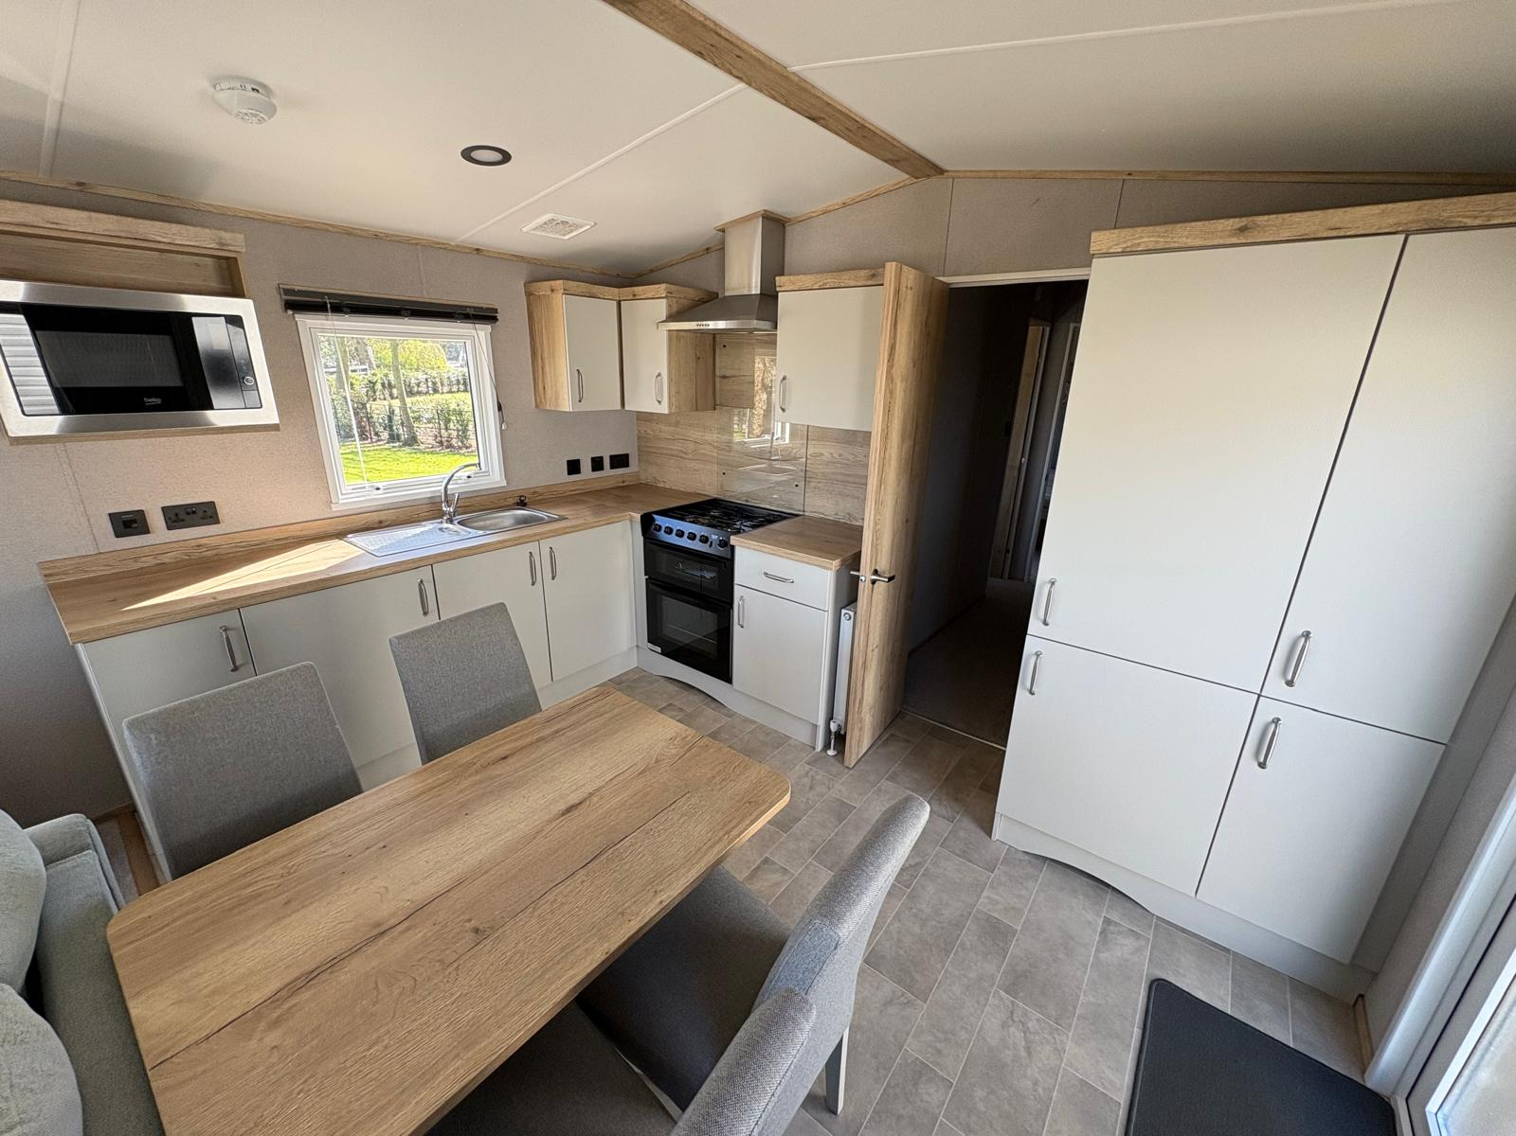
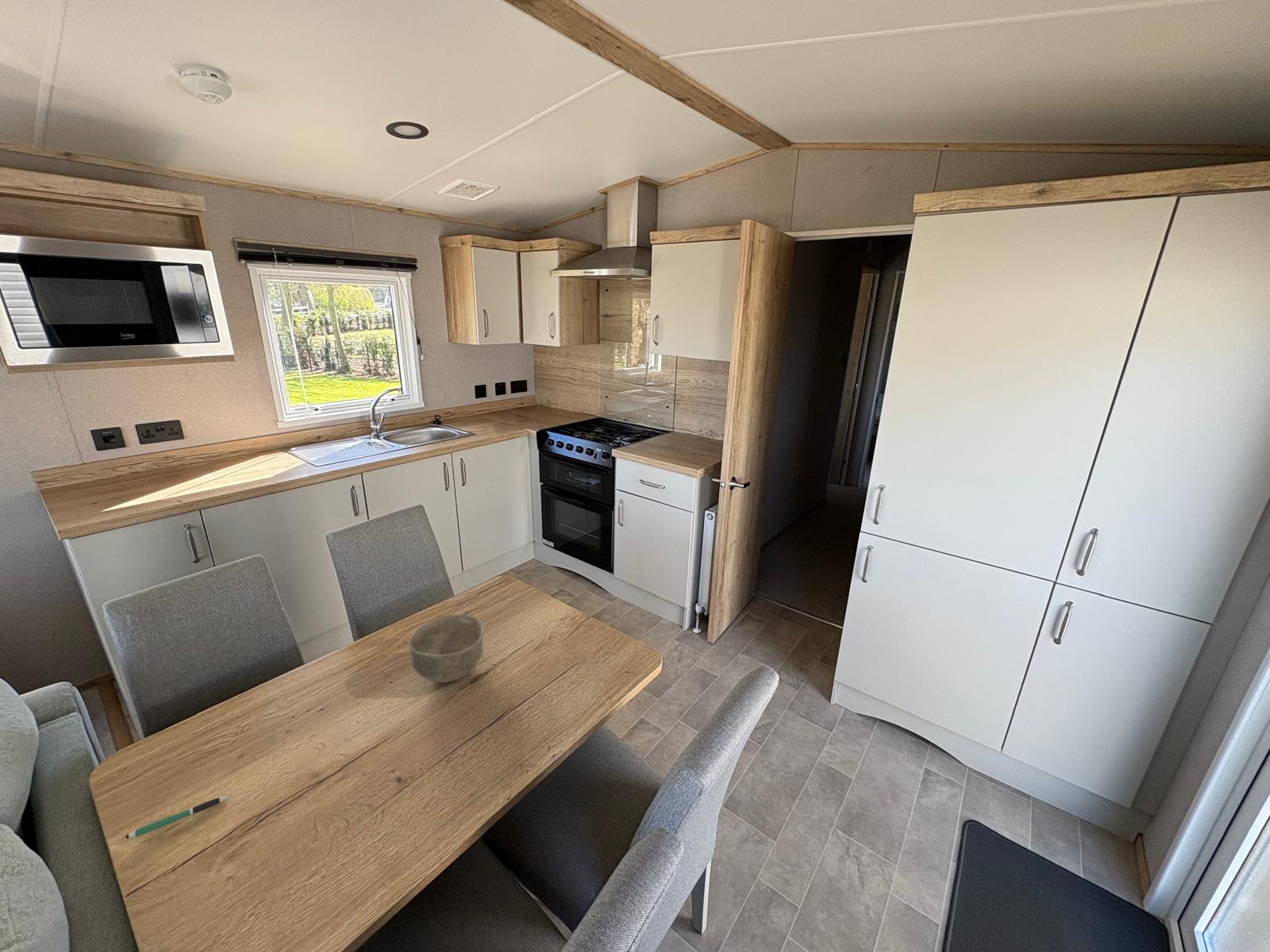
+ pen (179, 815)
+ bowl (448, 654)
